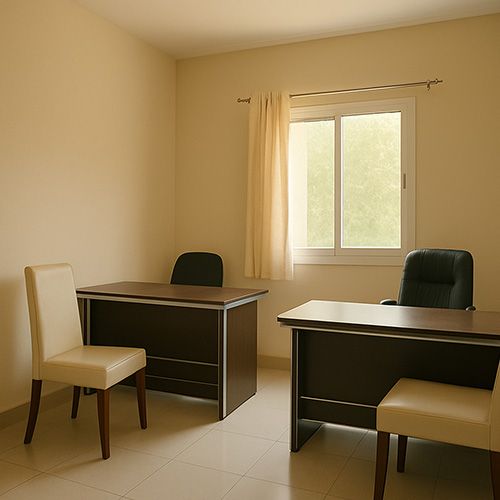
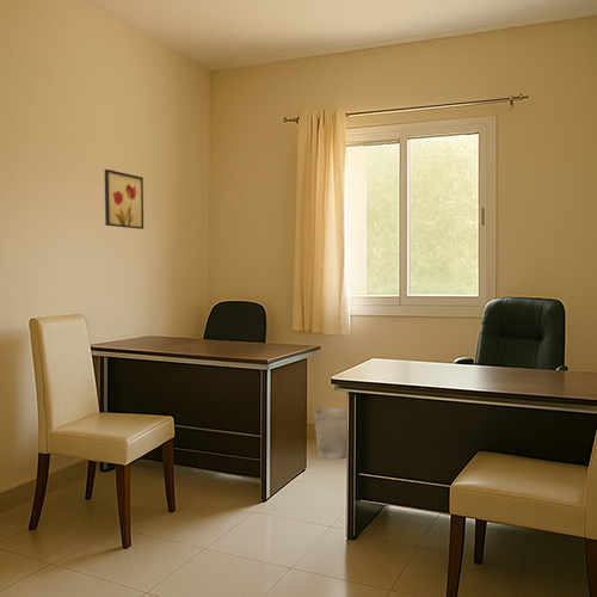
+ wall art (123, 199)
+ wastebasket (332, 433)
